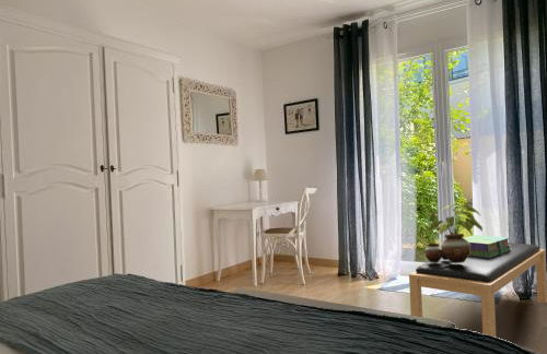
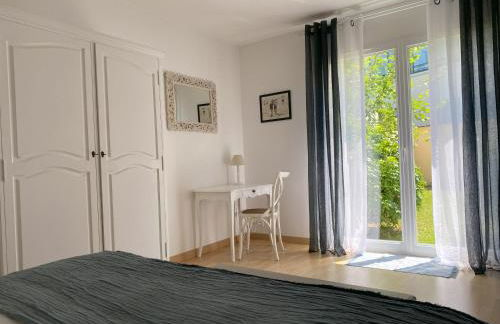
- stack of books (480, 245)
- bench (485, 285)
- potted plant (456, 234)
